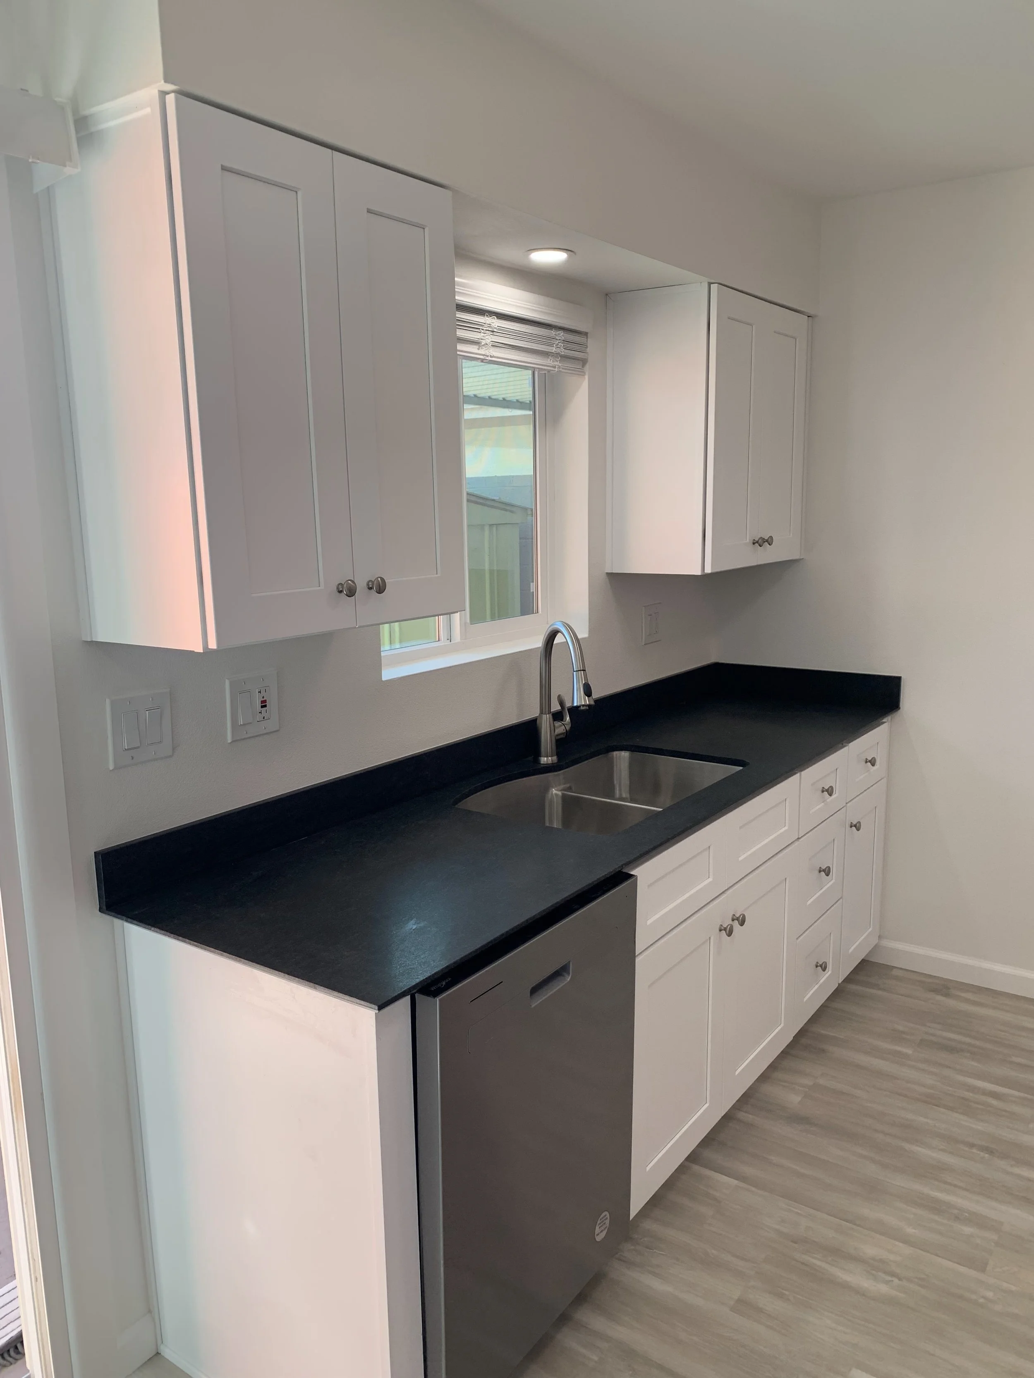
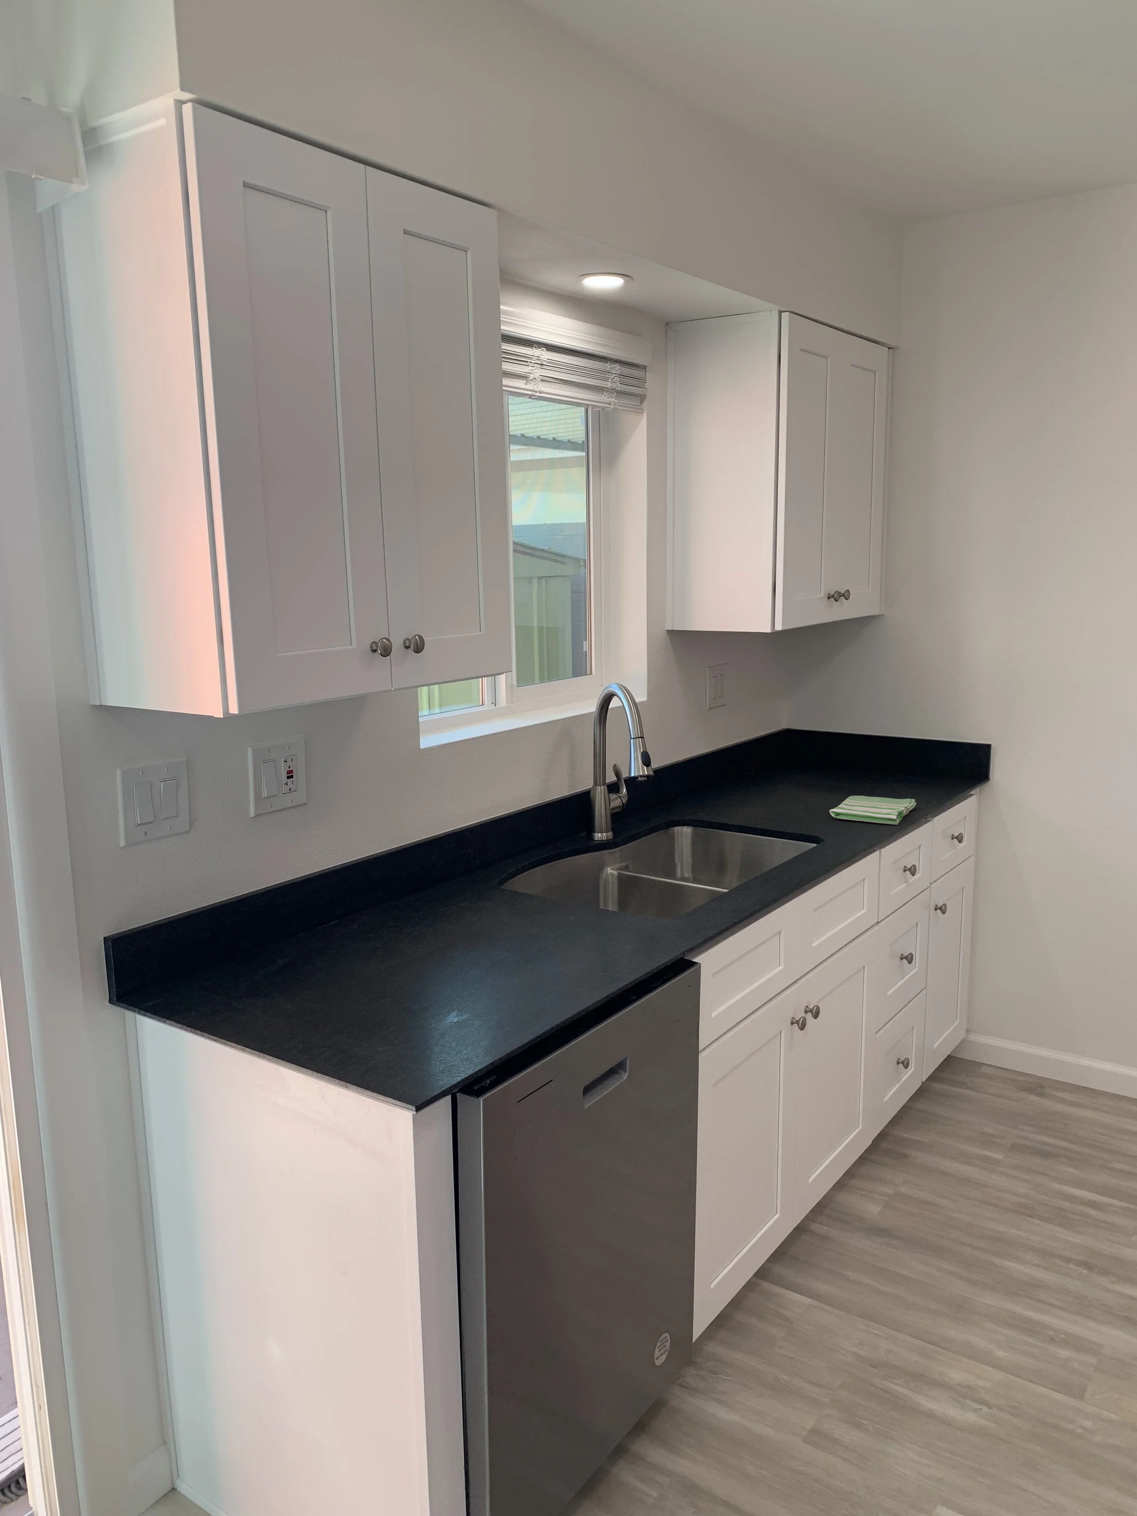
+ dish towel (872, 808)
